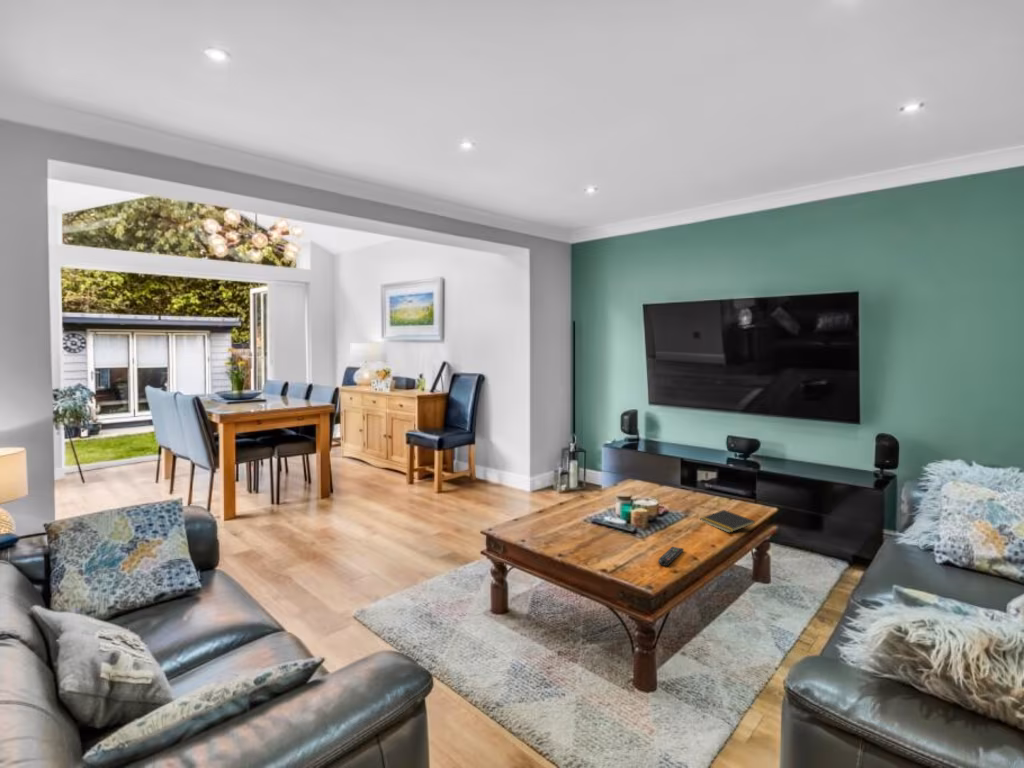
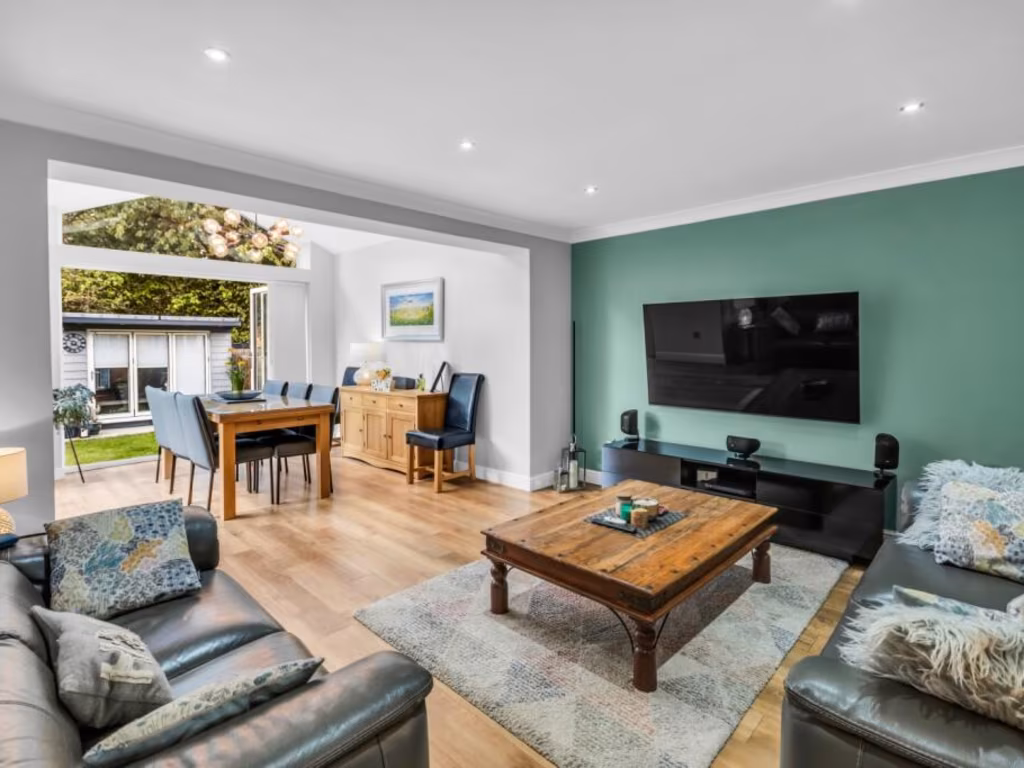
- remote control (671, 555)
- notepad (726, 520)
